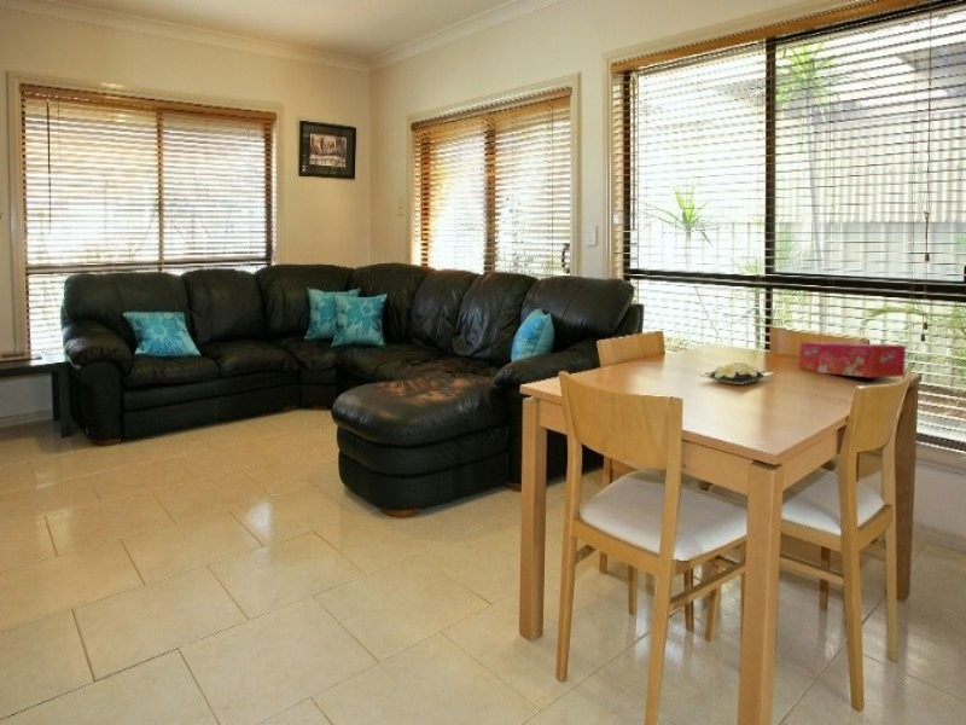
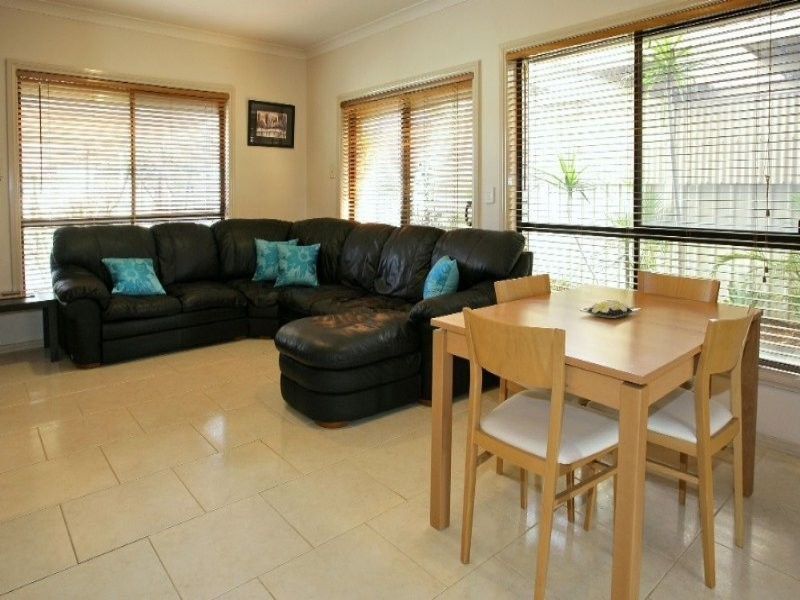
- tissue box (849, 358)
